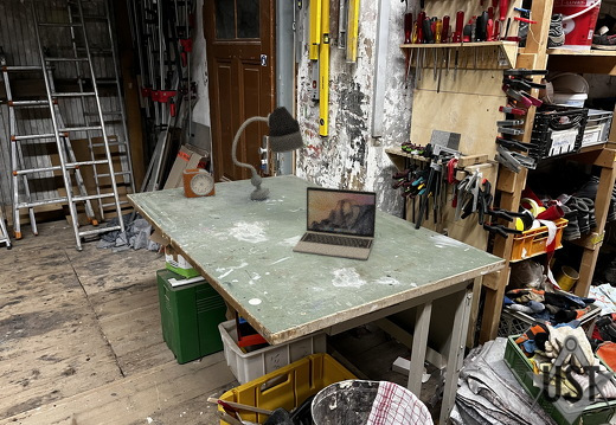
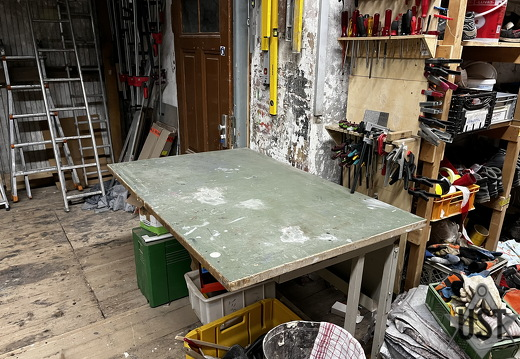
- alarm clock (198, 181)
- desk lamp (271, 150)
- laptop (334, 221)
